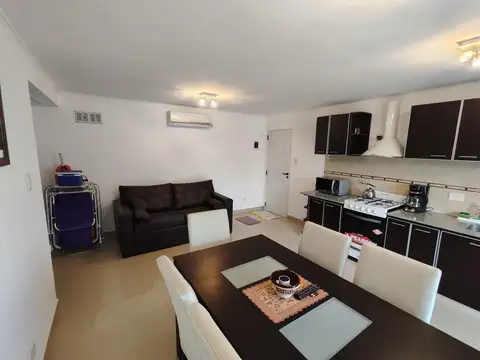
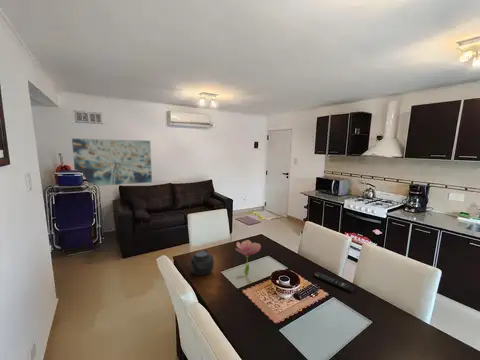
+ flower (247, 258)
+ teapot (200, 264)
+ wall art (115, 162)
+ remote control (332, 281)
